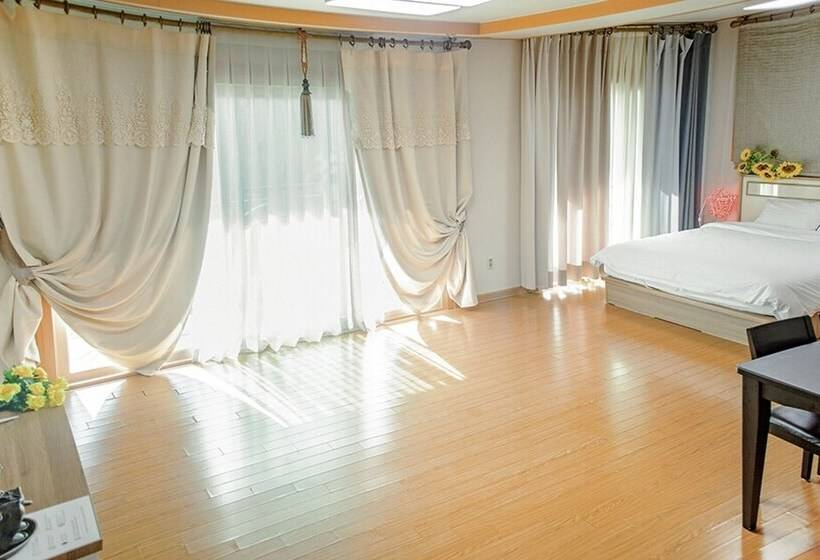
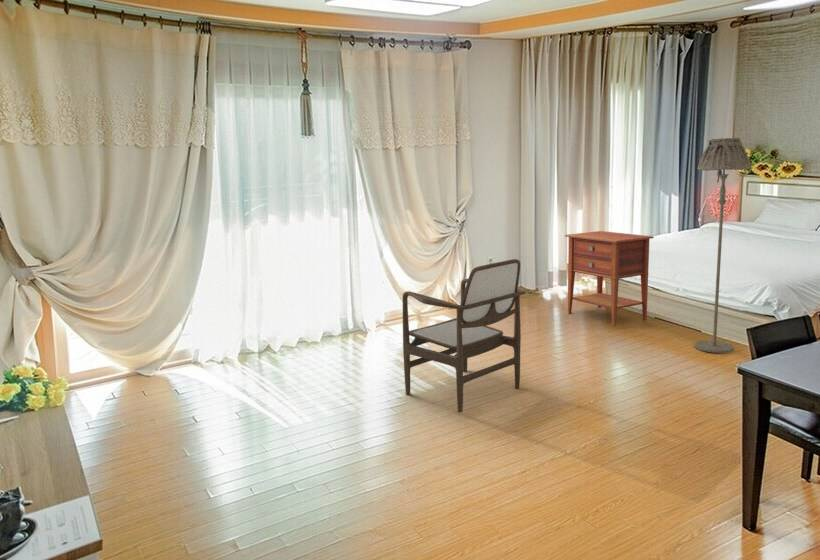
+ nightstand (607, 276)
+ armchair (464, 326)
+ floor lamp (719, 246)
